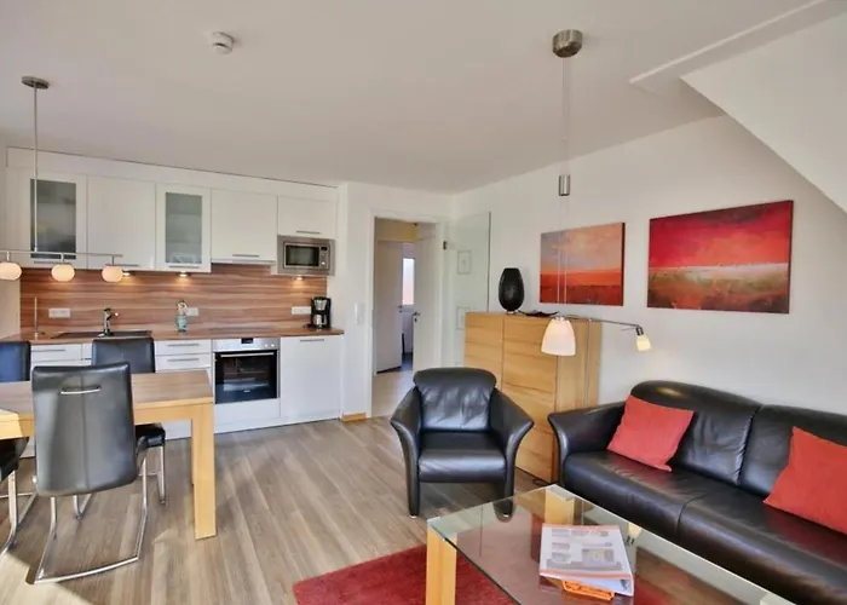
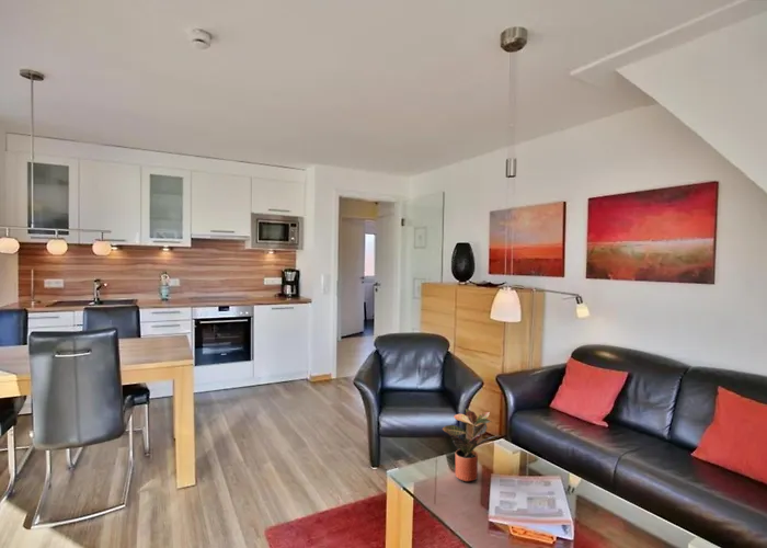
+ potted plant (471, 438)
